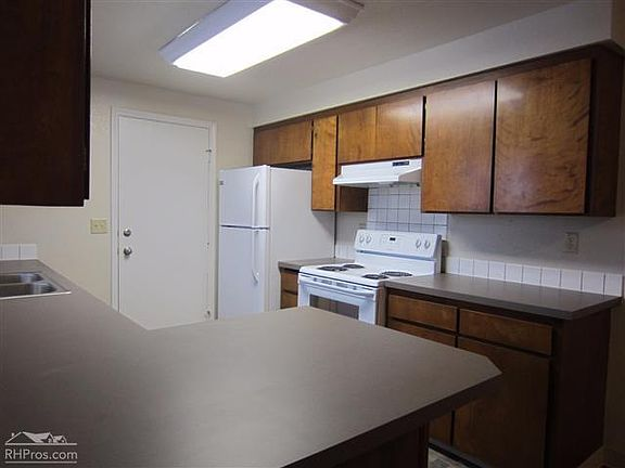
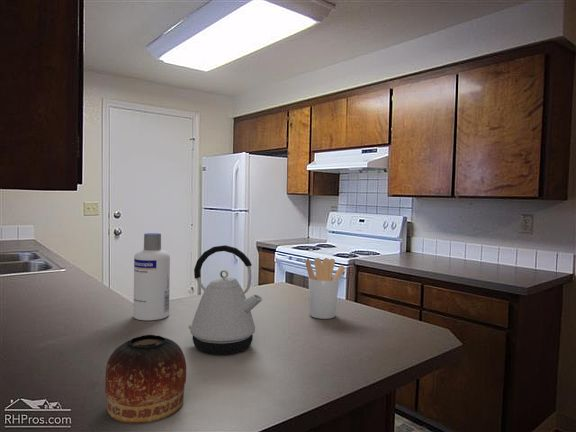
+ bowl (146, 372)
+ screw cap bottle (152, 274)
+ utensil holder (323, 285)
+ kettle (225, 296)
